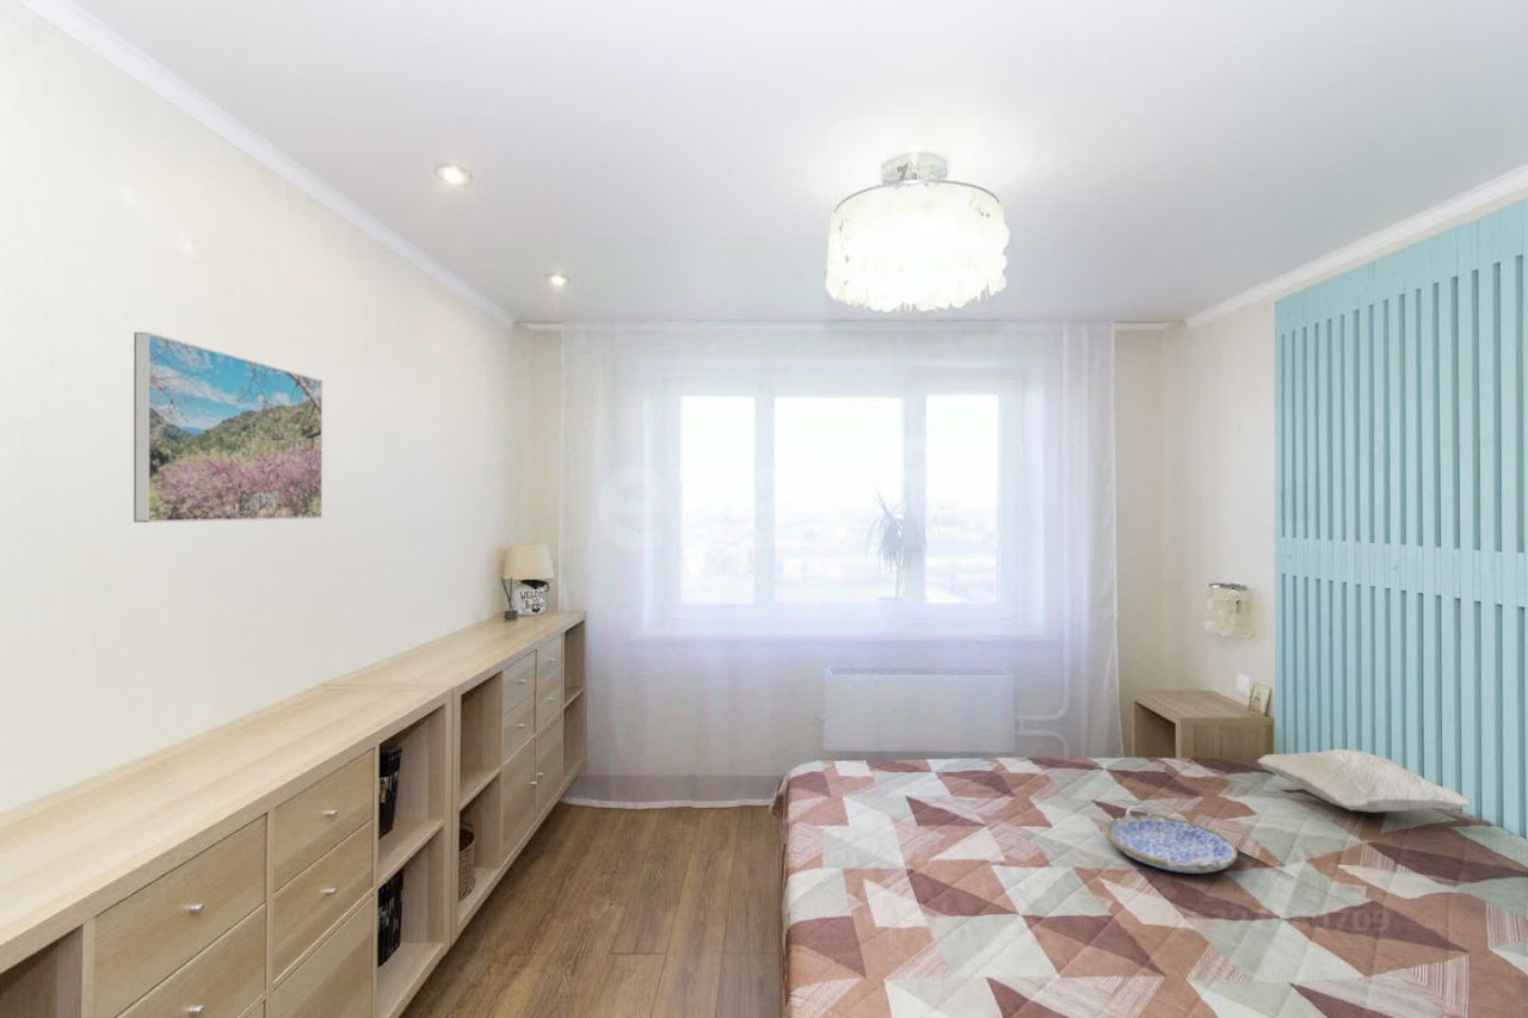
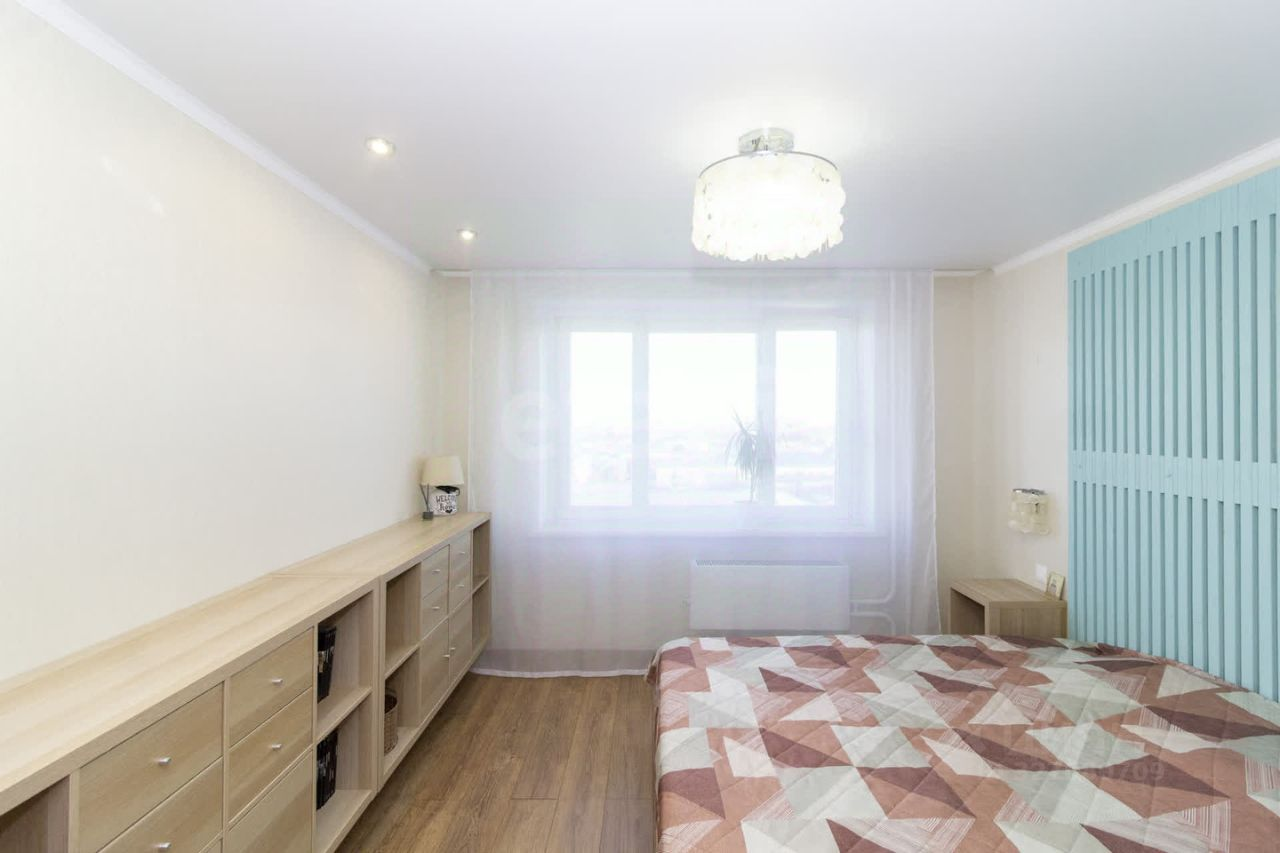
- serving tray (1169, 841)
- pillow (1355, 779)
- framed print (242, 439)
